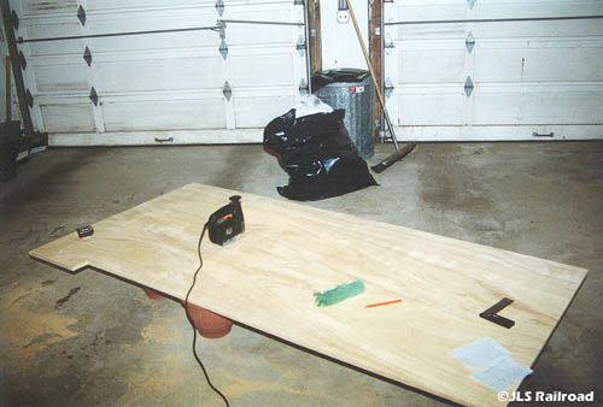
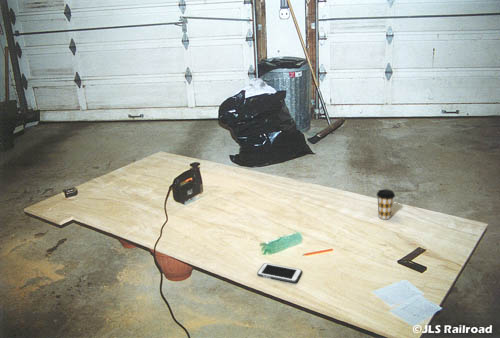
+ coffee cup (385, 204)
+ cell phone (279, 272)
